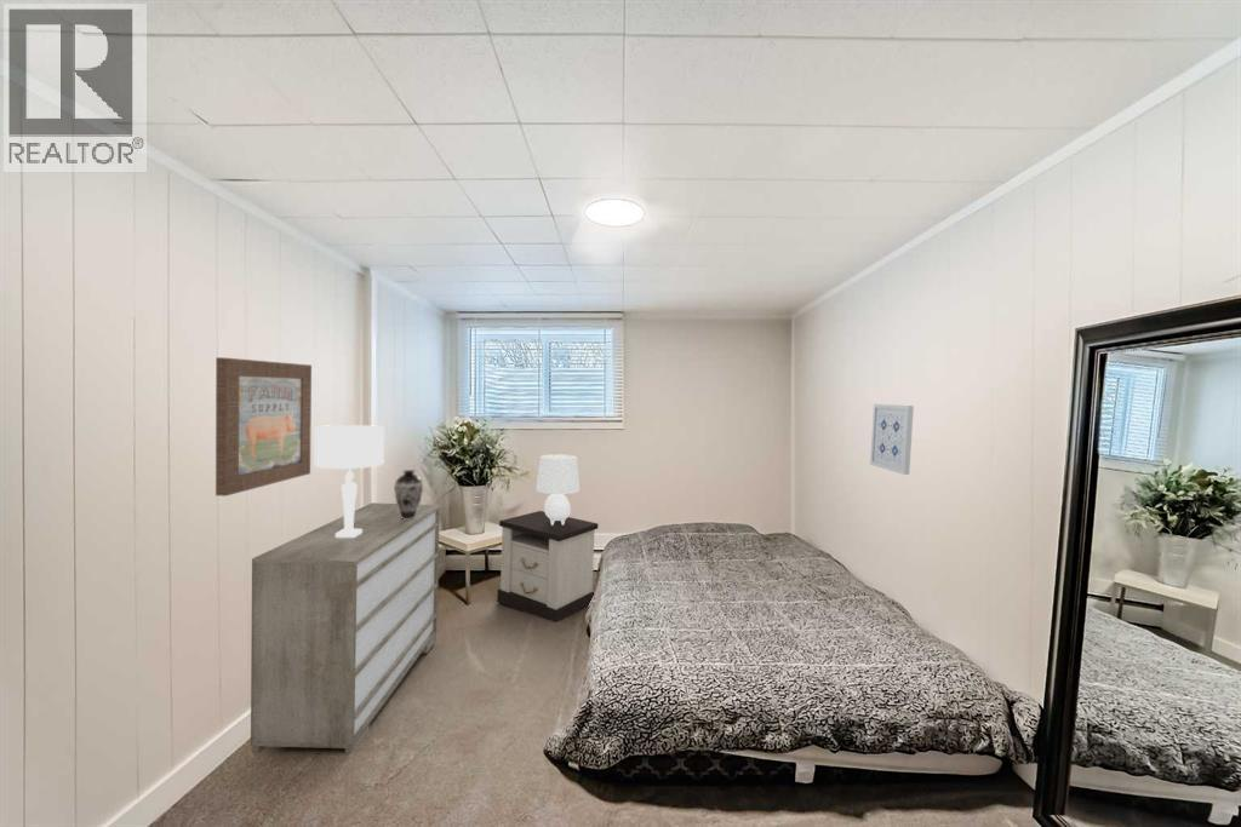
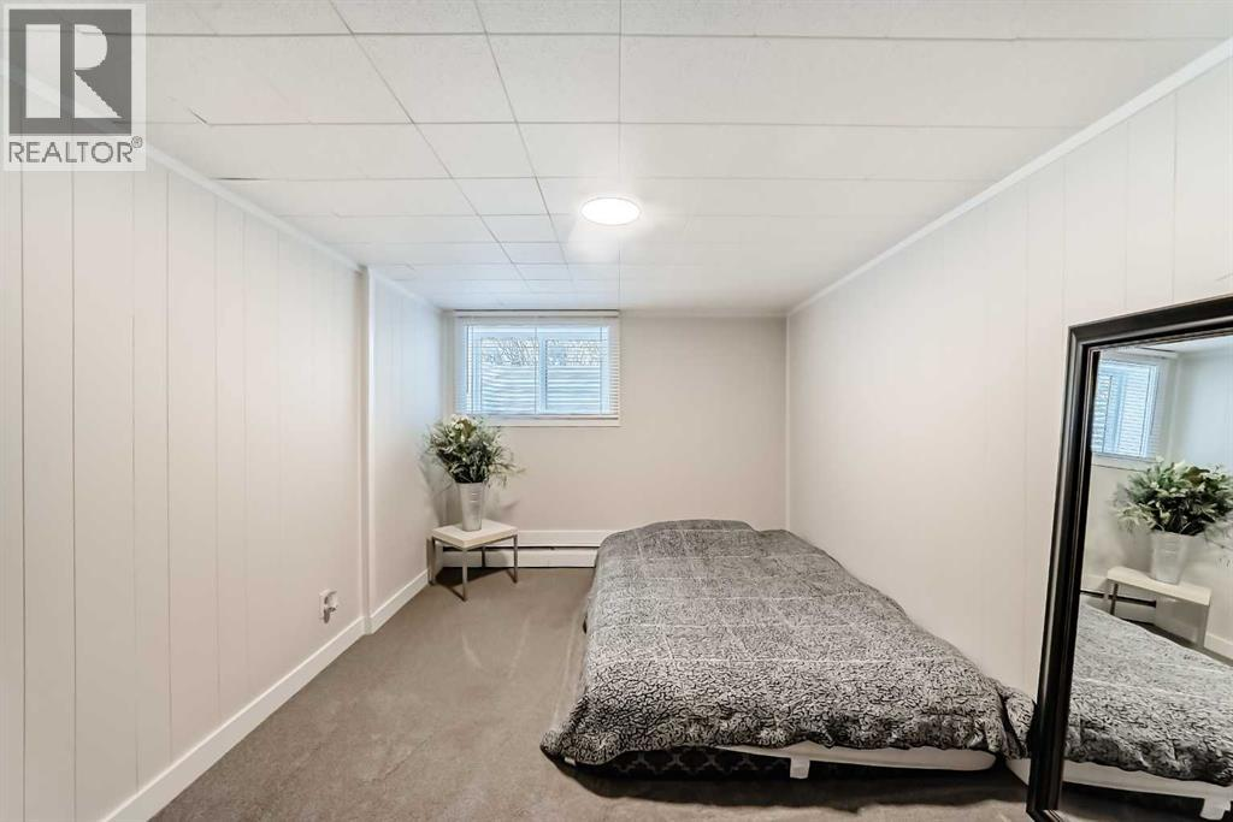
- nightstand (547, 563)
- decorative vase (408, 494)
- dresser (362, 607)
- table lamp (557, 488)
- wall art (890, 437)
- table lamp (349, 481)
- wall art (269, 423)
